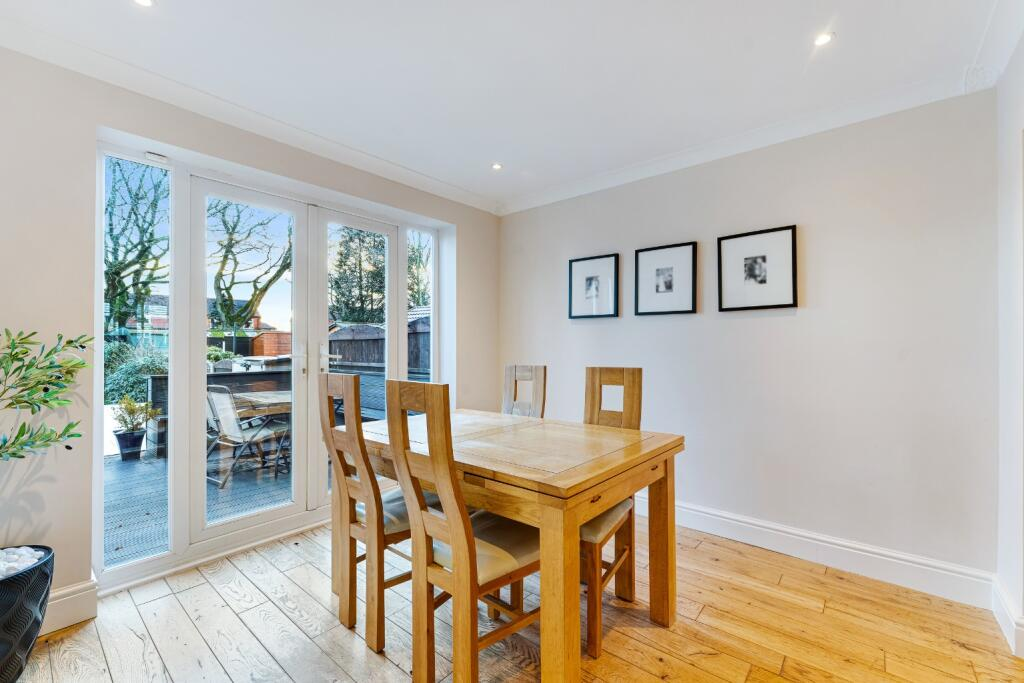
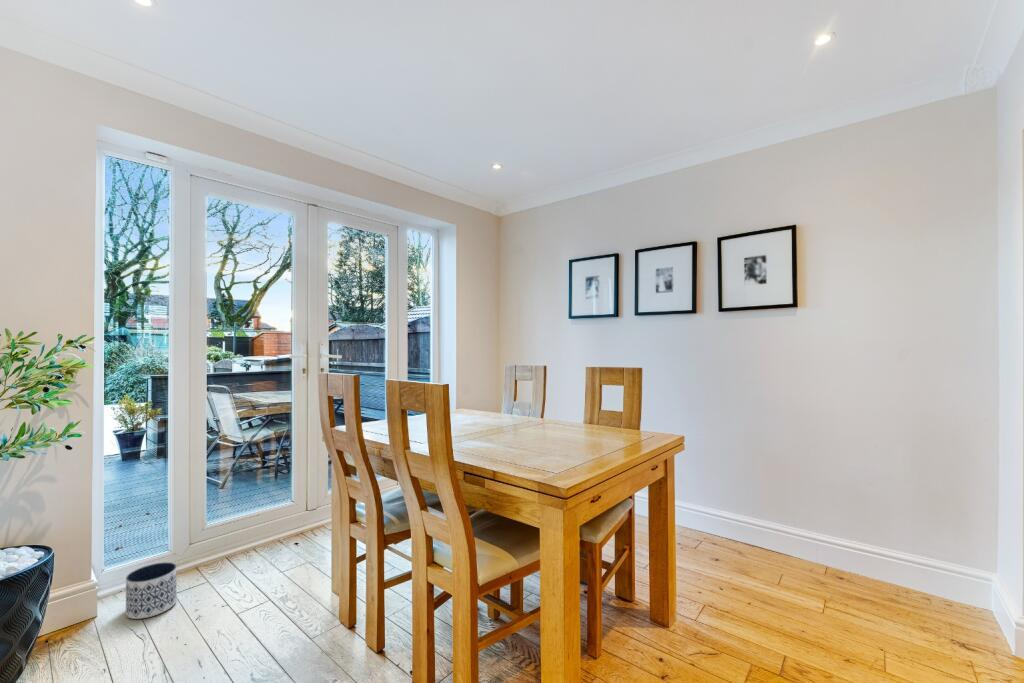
+ planter (151, 589)
